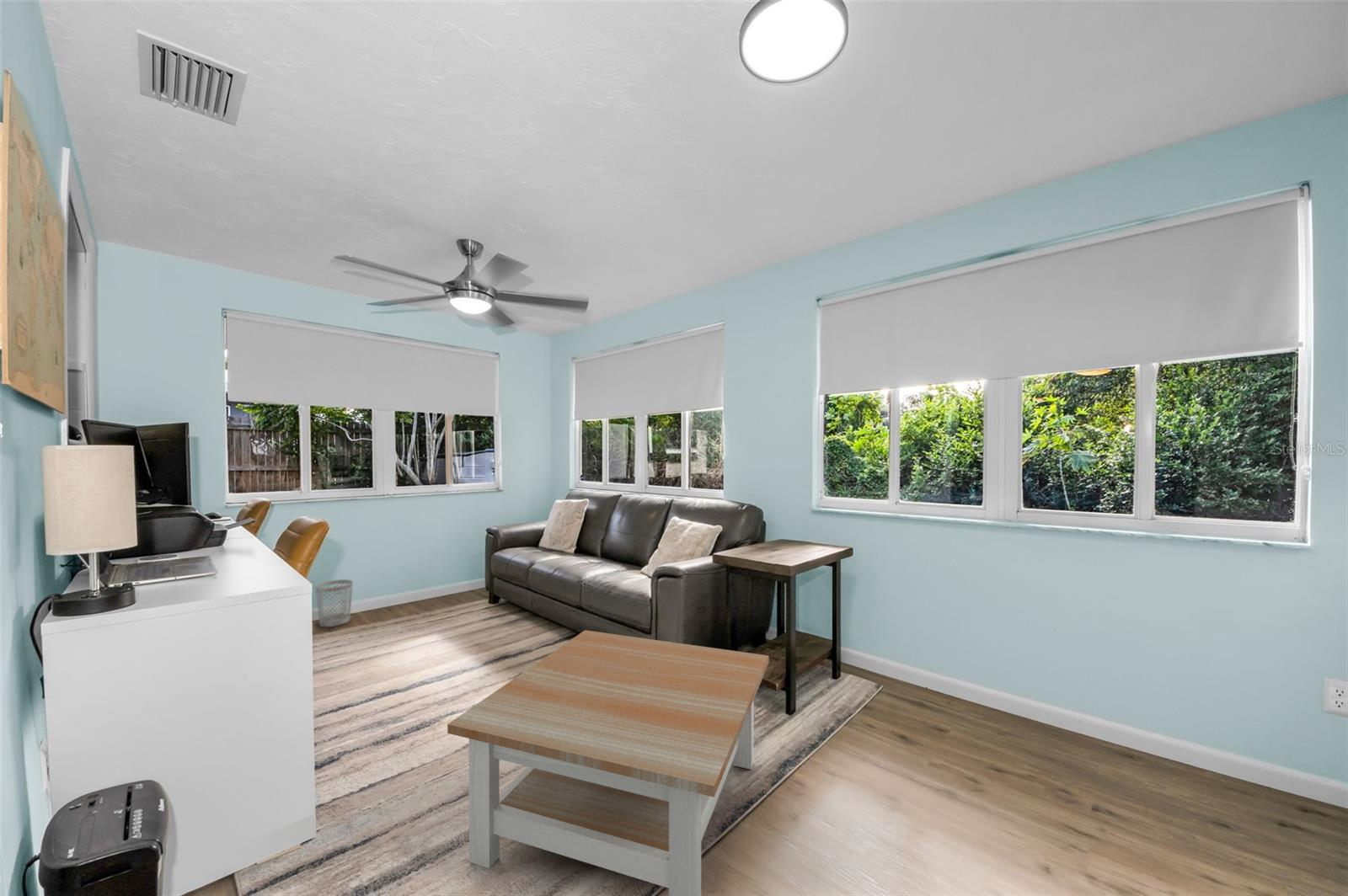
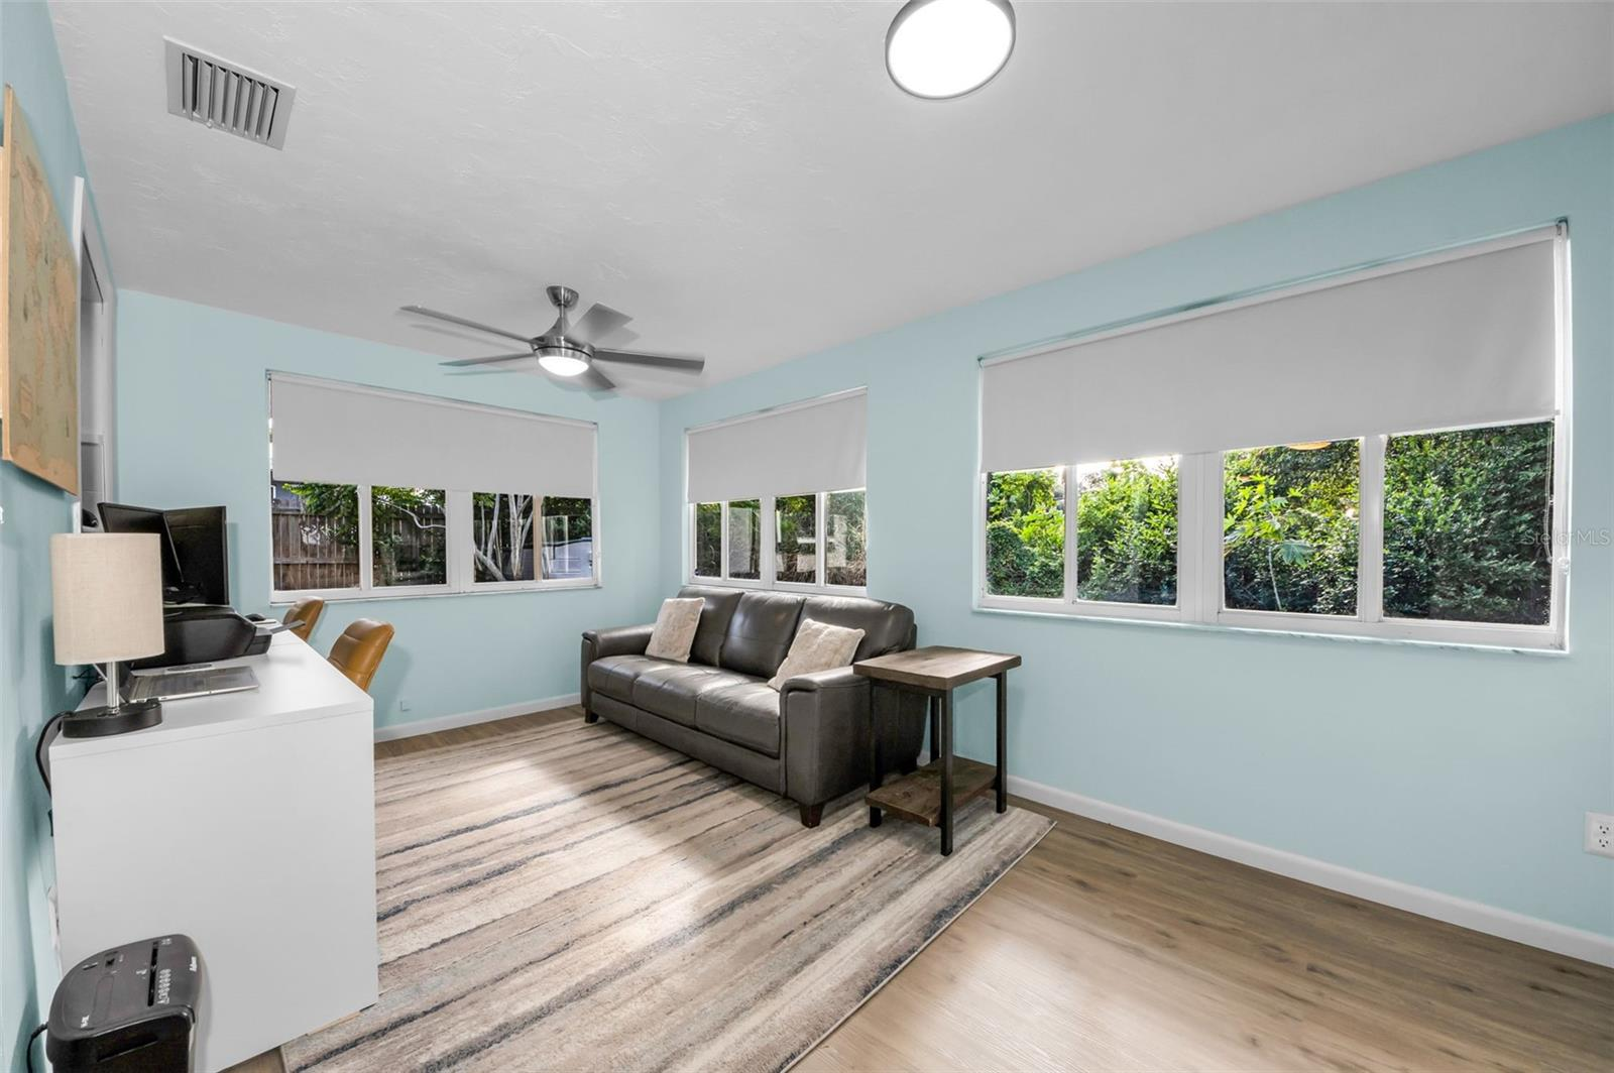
- coffee table (630, 745)
- wastebasket (334, 603)
